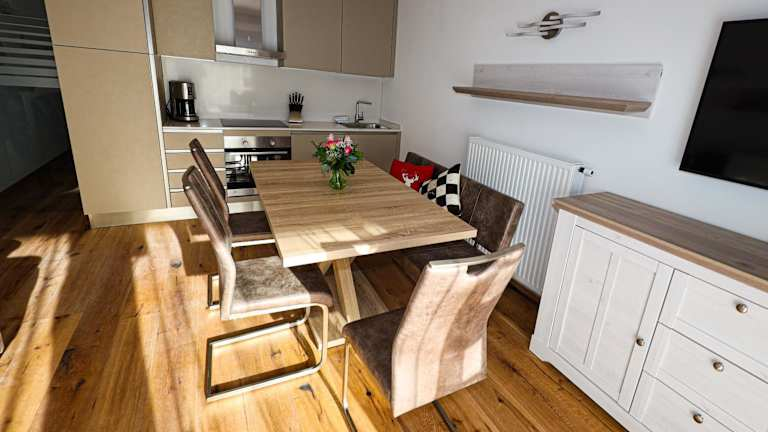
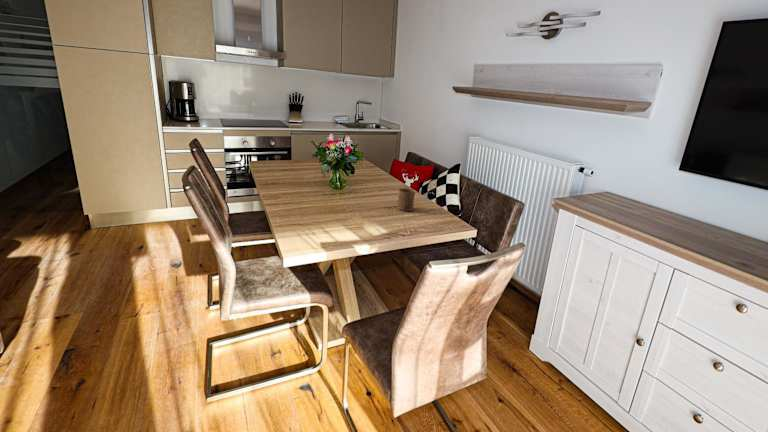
+ cup (406, 199)
